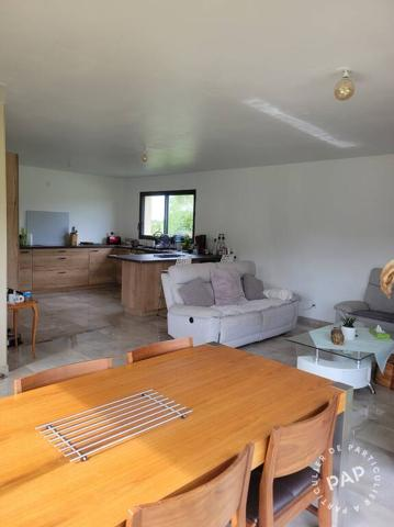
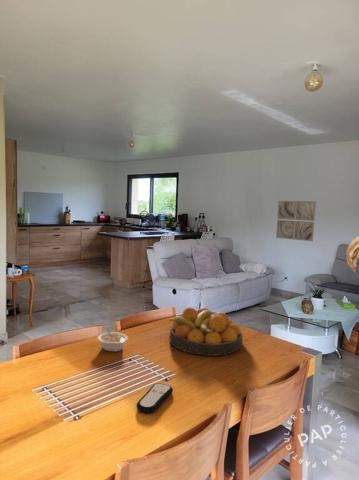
+ remote control (154, 397)
+ fruit bowl (206, 325)
+ wall art (295, 219)
+ legume (111, 341)
